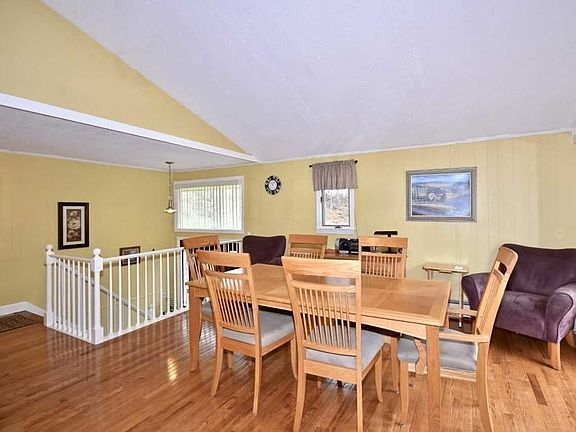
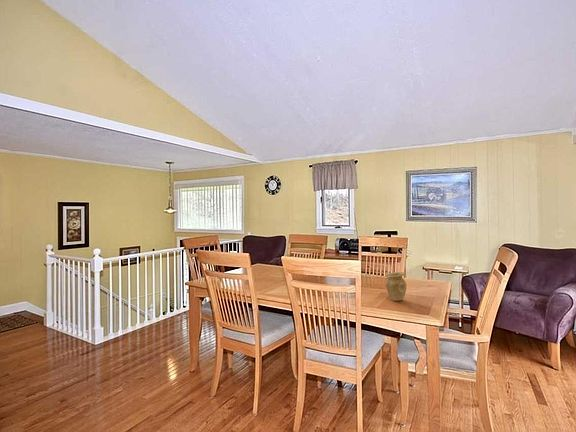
+ vase (395, 286)
